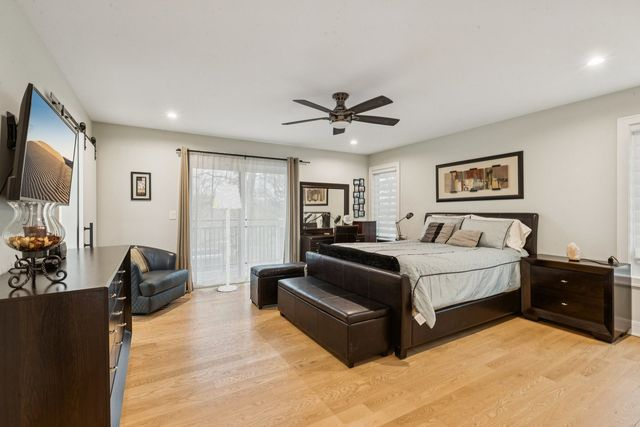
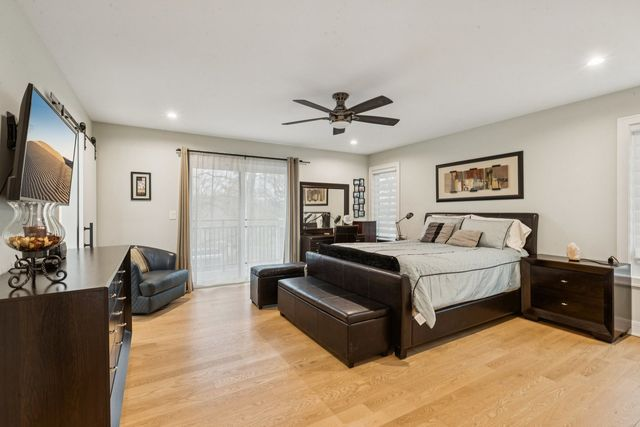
- lamp (227, 237)
